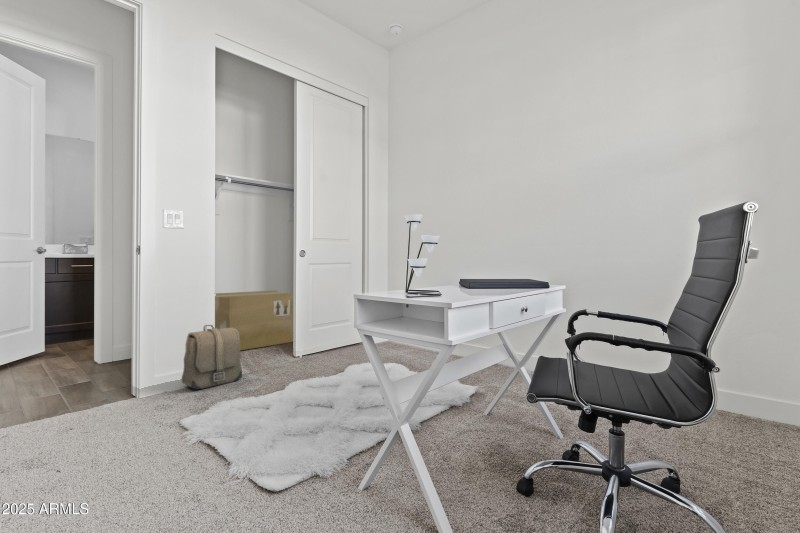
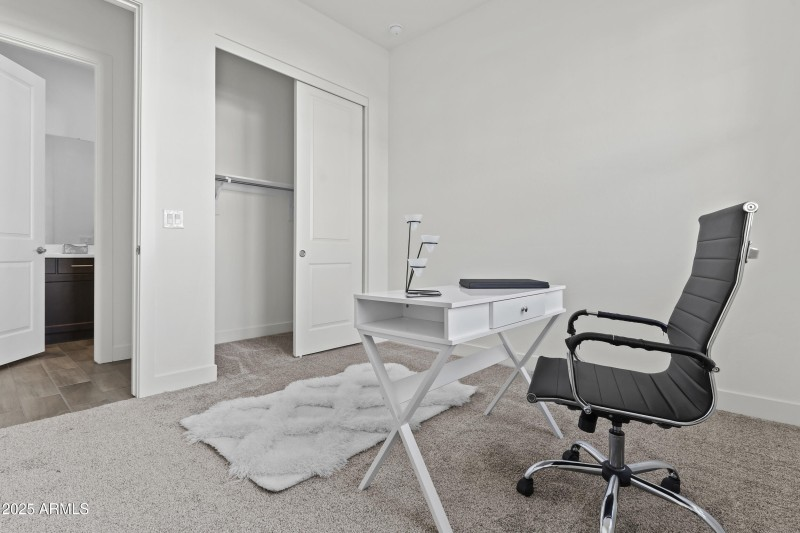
- cardboard box (252, 317)
- backpack (213, 354)
